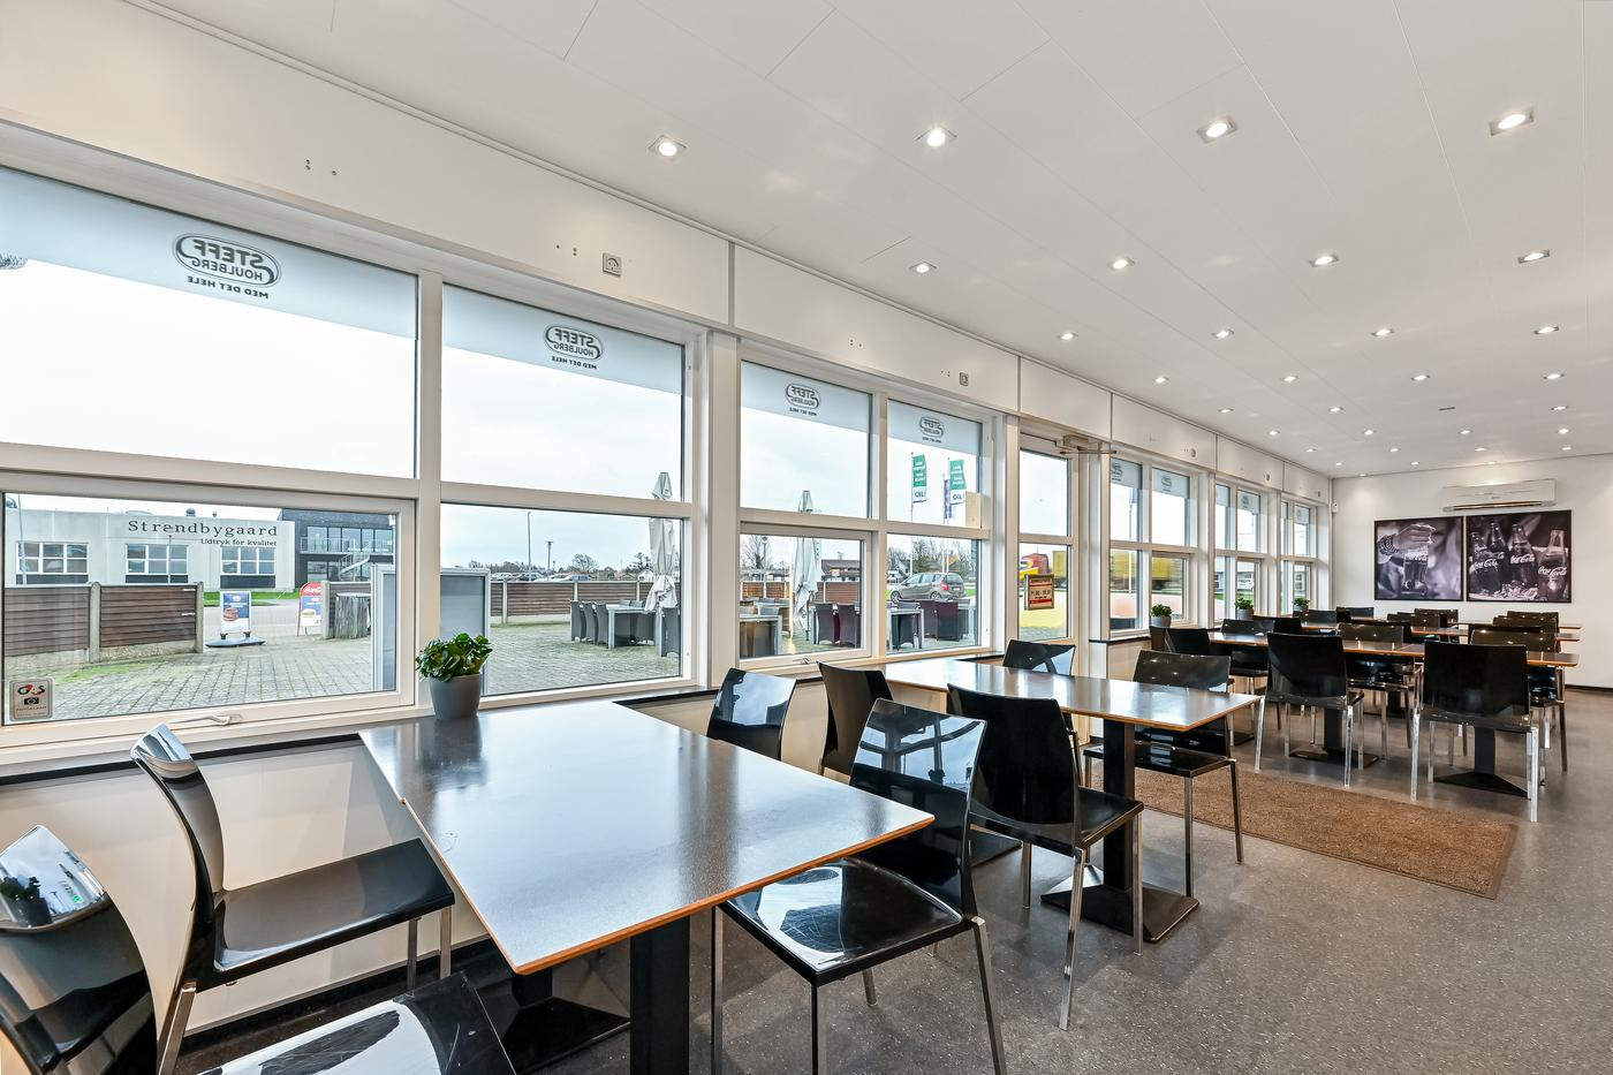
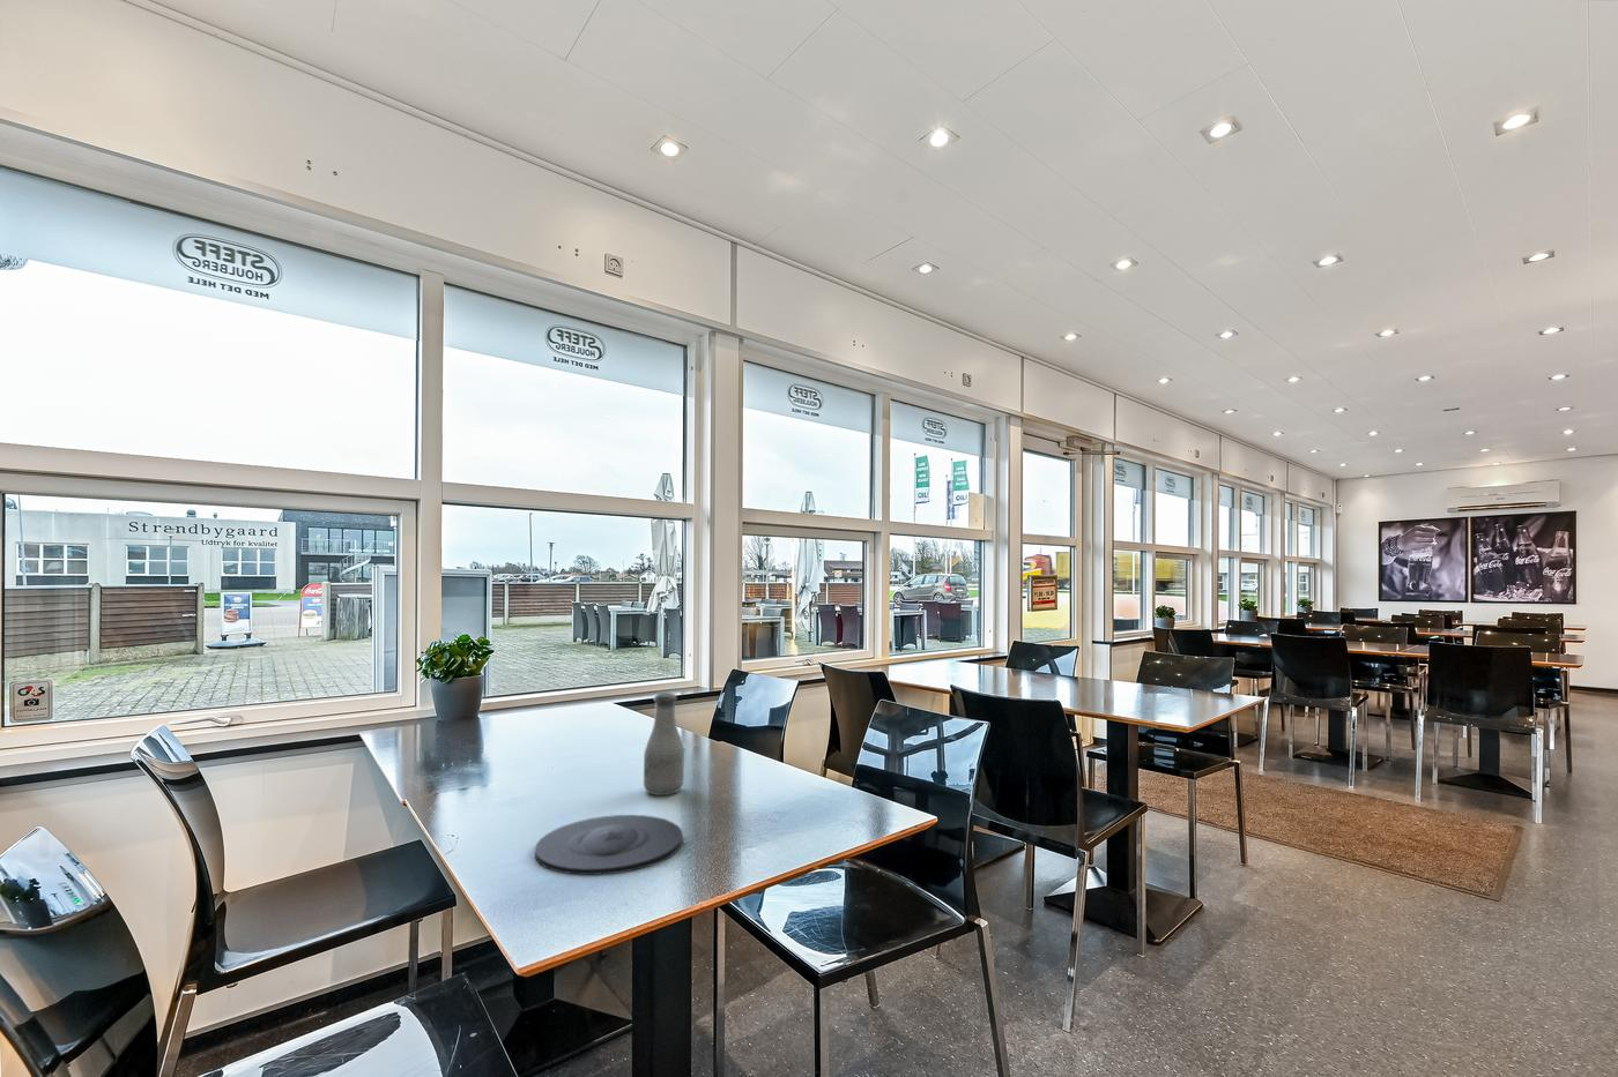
+ bottle (663, 743)
+ plate (610, 838)
